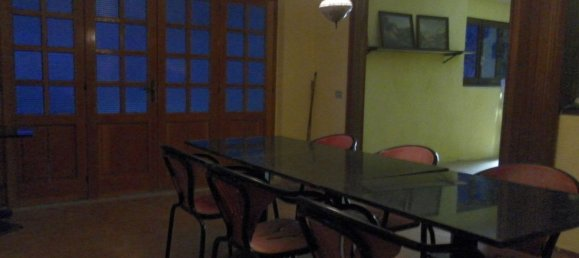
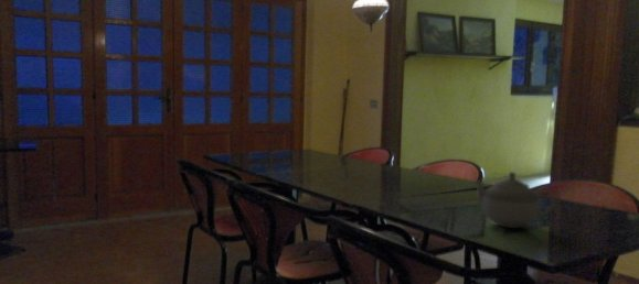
+ teapot (512, 198)
